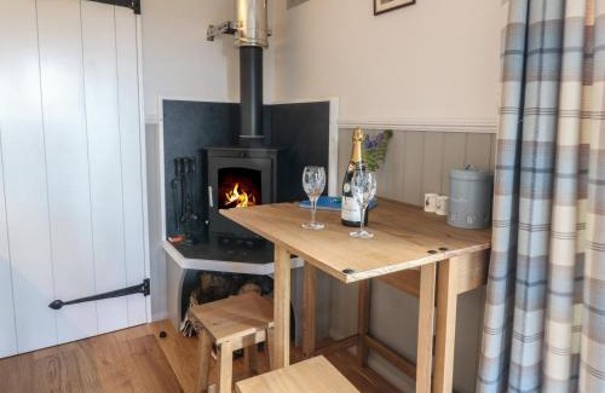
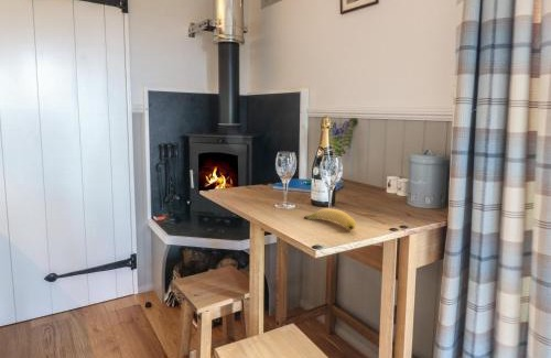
+ banana (332, 217)
